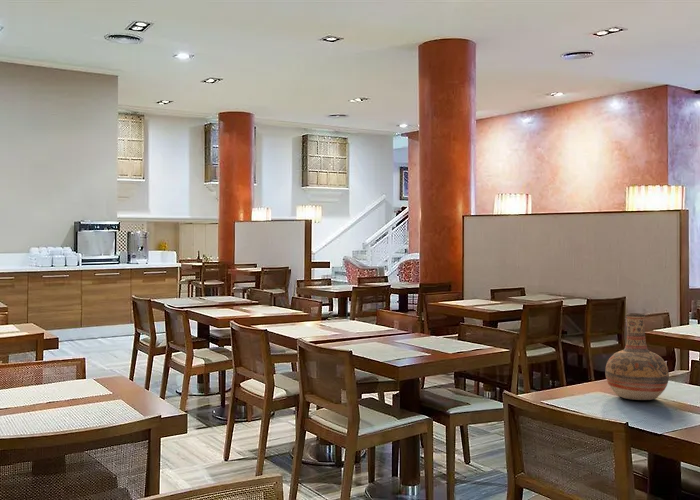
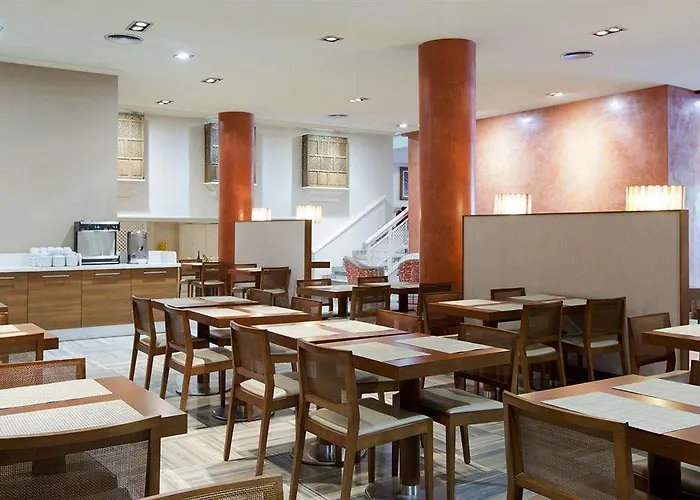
- vase (636, 355)
